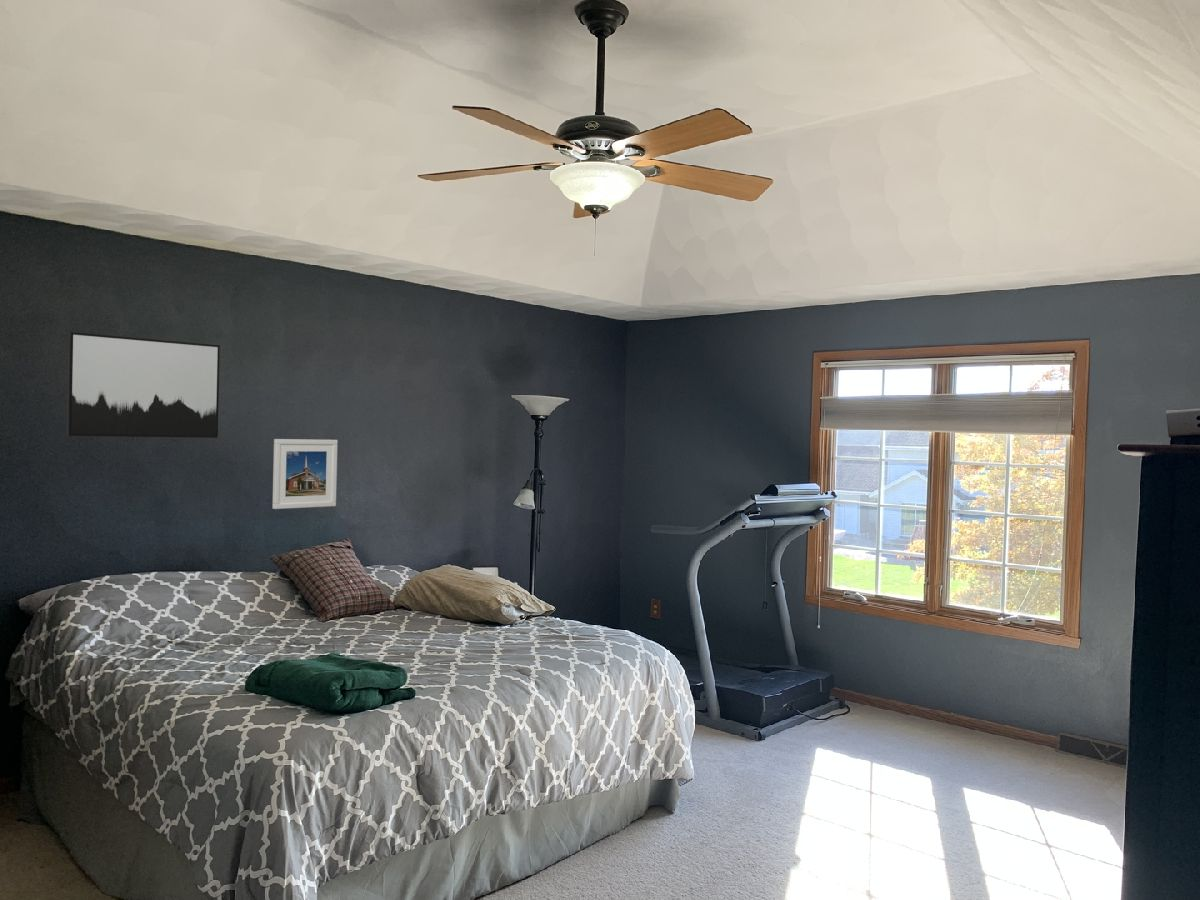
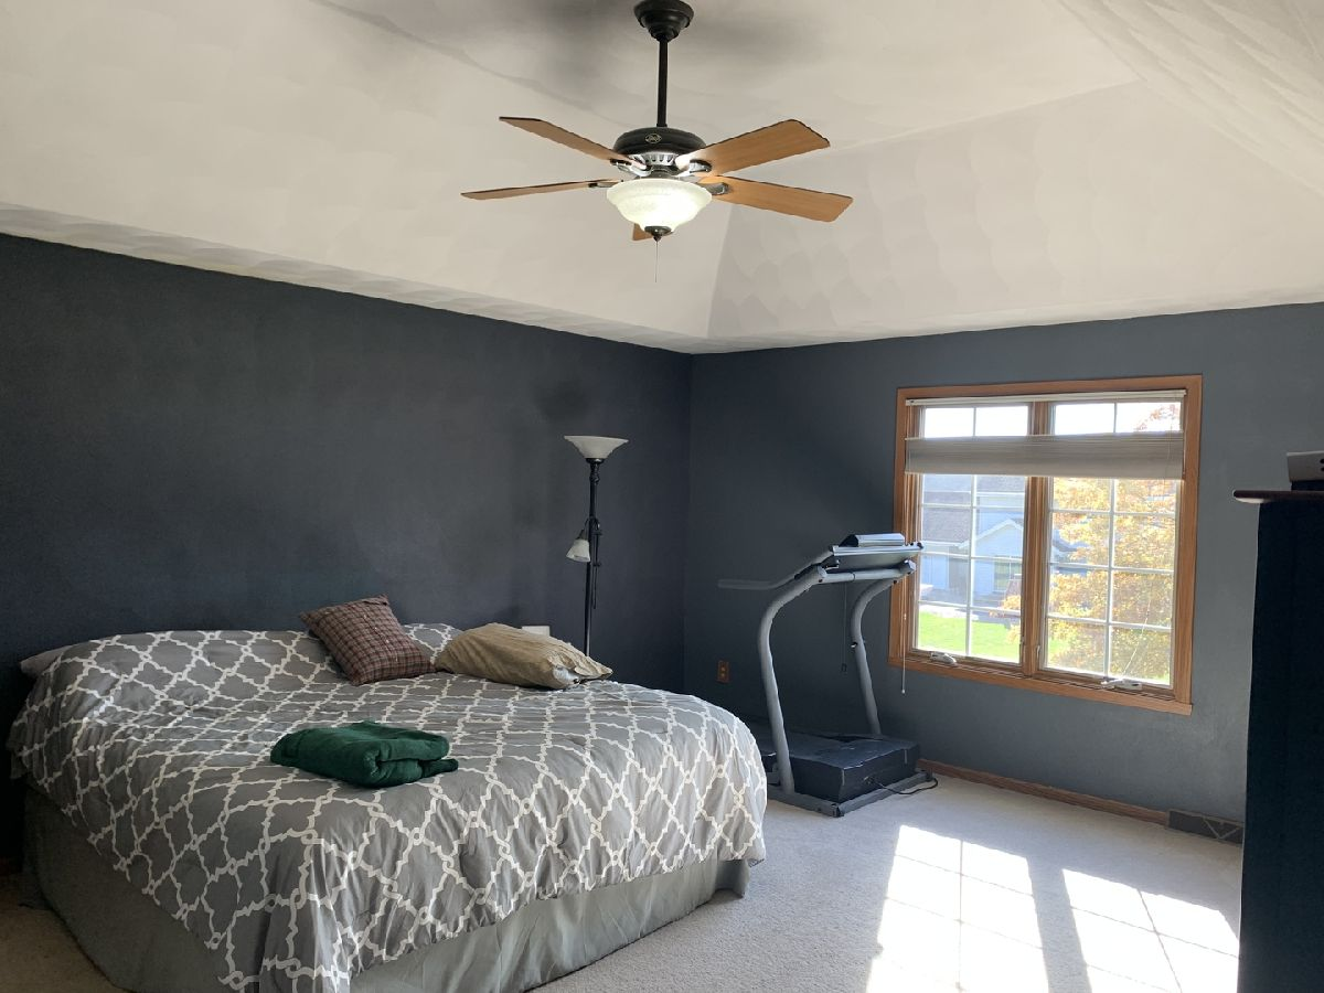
- wall art (147, 388)
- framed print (305, 473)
